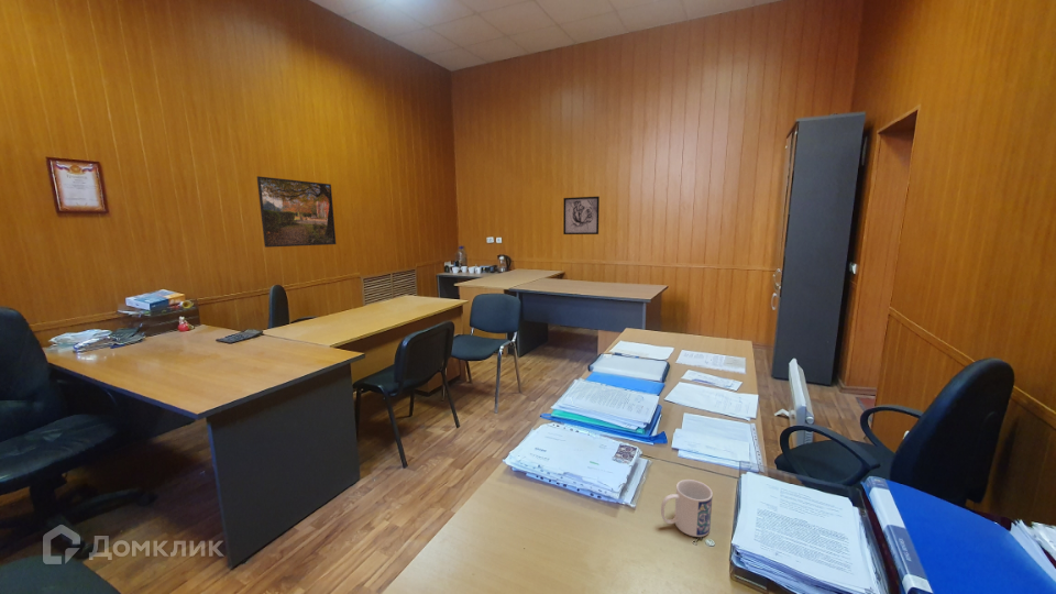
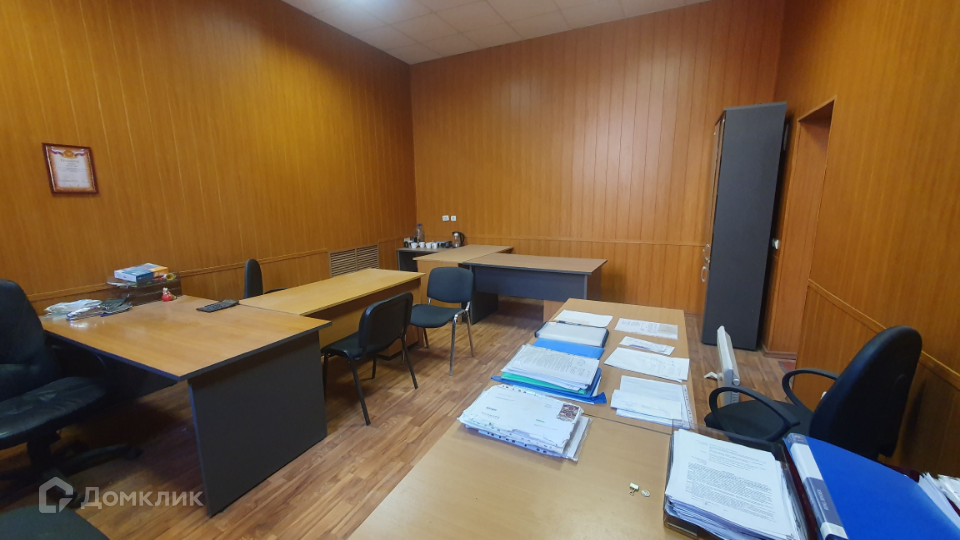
- wall art (581, 216)
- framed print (299, 213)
- mug (685, 508)
